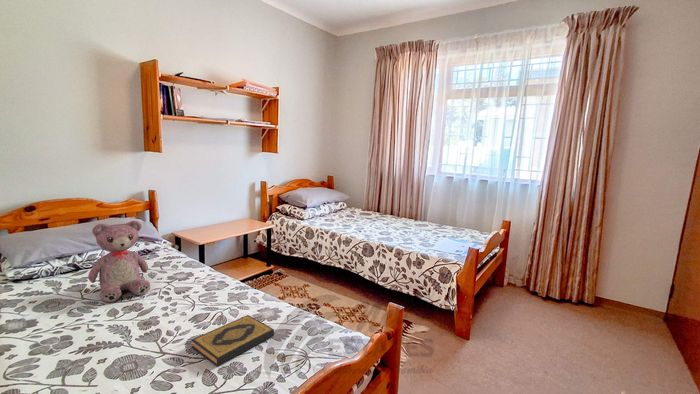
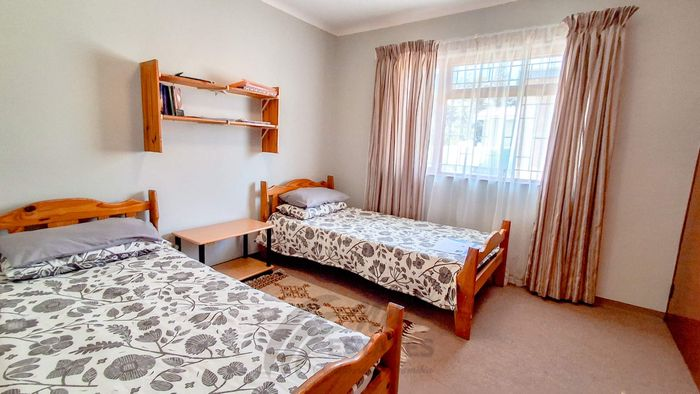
- teddy bear (121, 258)
- hardback book (234, 337)
